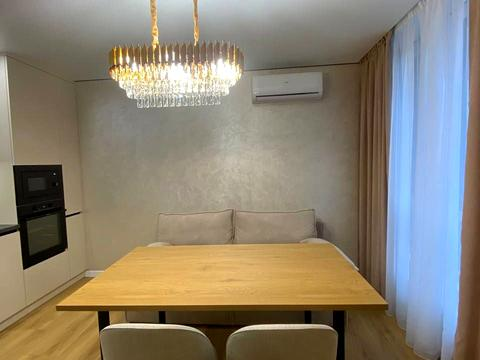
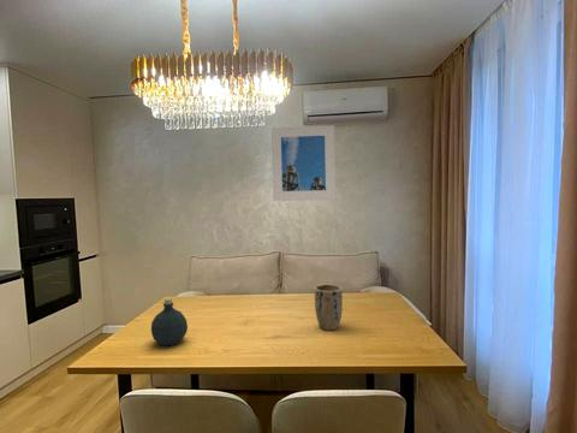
+ bottle (168, 320)
+ plant pot (328, 307)
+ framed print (303, 164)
